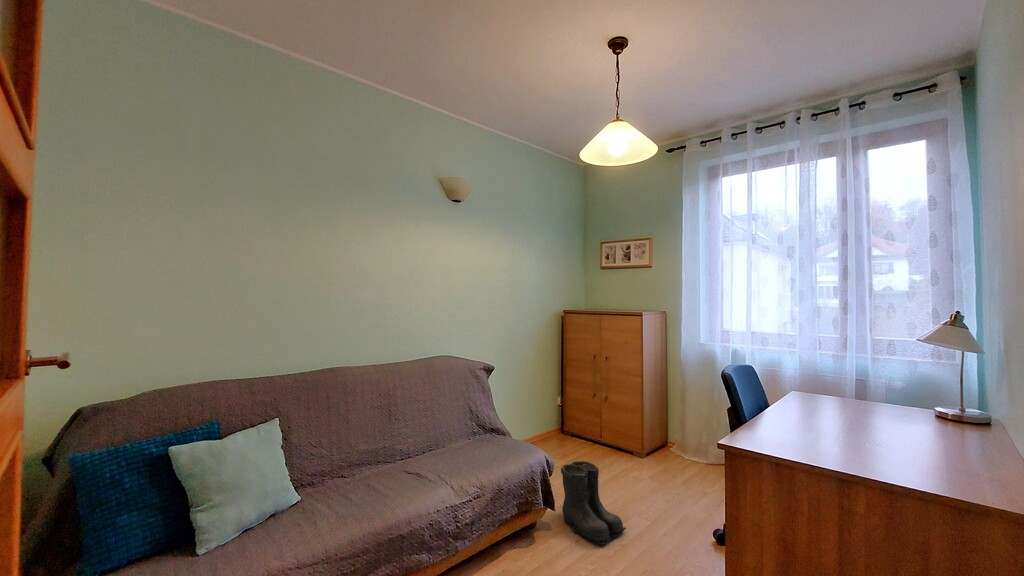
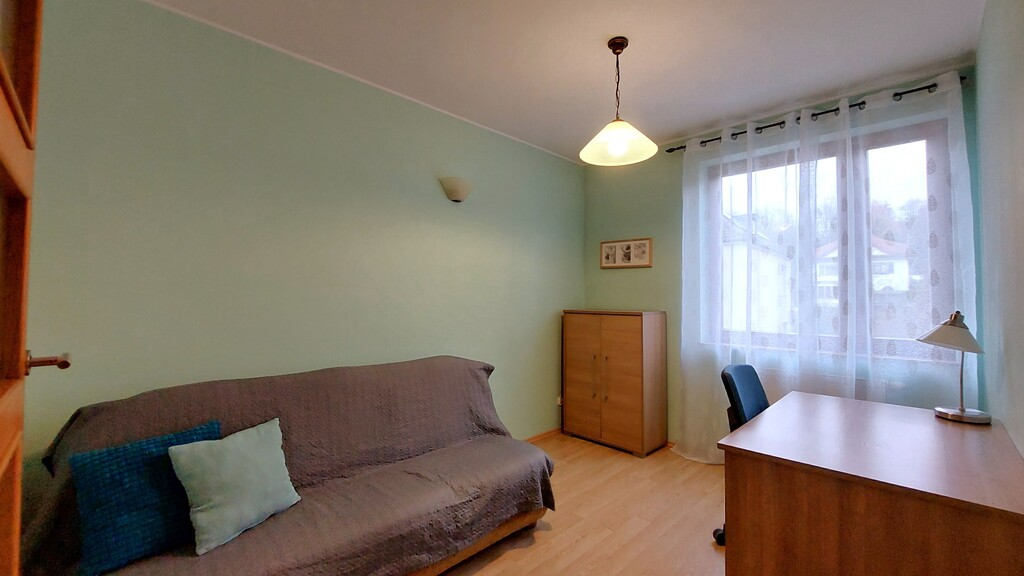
- boots (590, 498)
